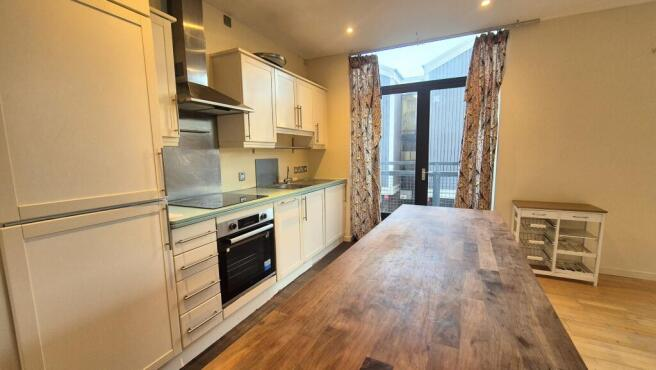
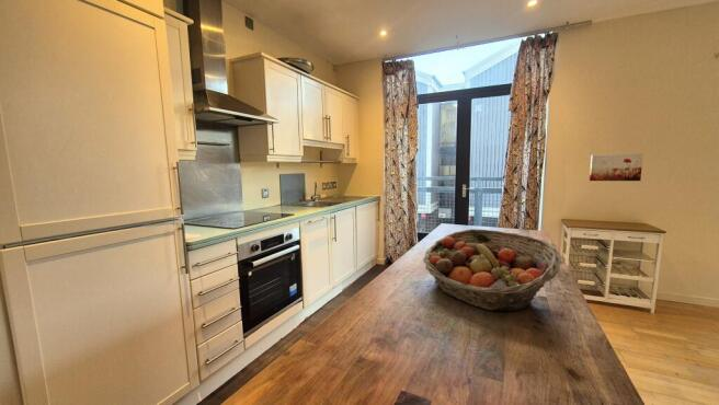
+ fruit basket (484, 265)
+ wall art (615, 167)
